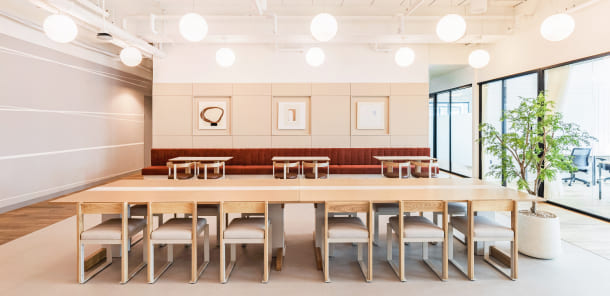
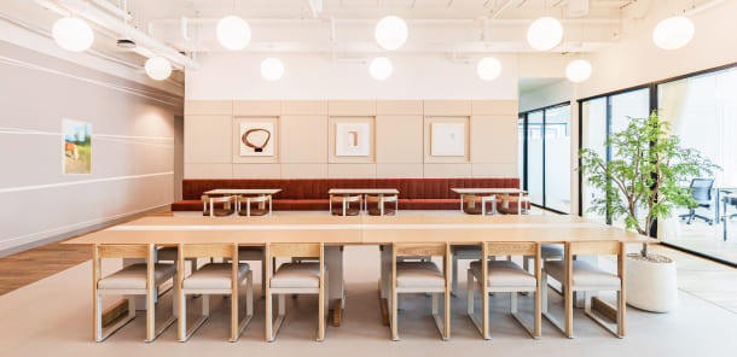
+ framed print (77, 147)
